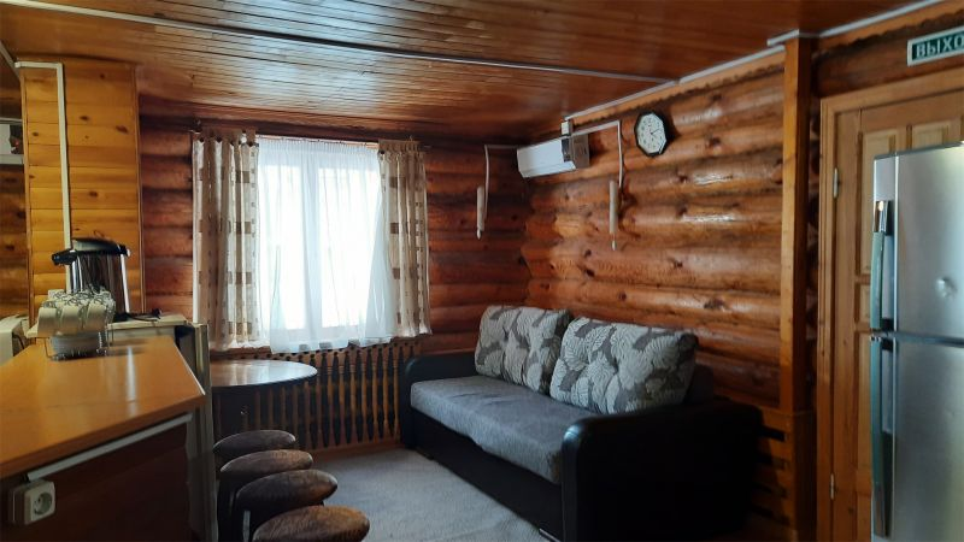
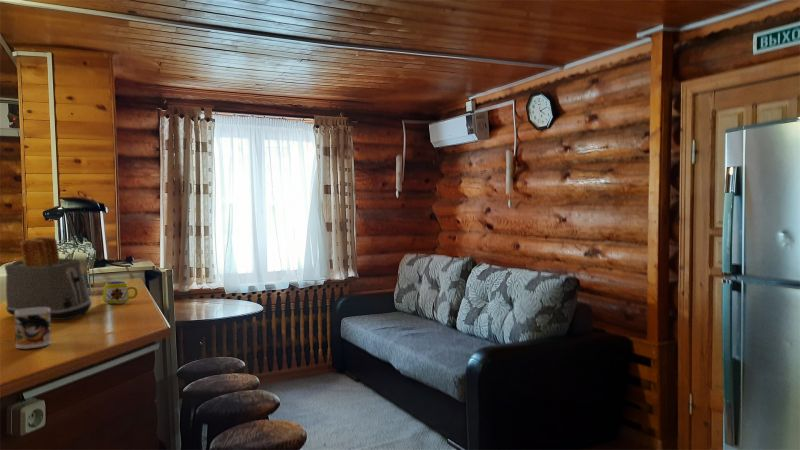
+ mug (120, 292)
+ toaster (48, 276)
+ mug (34, 326)
